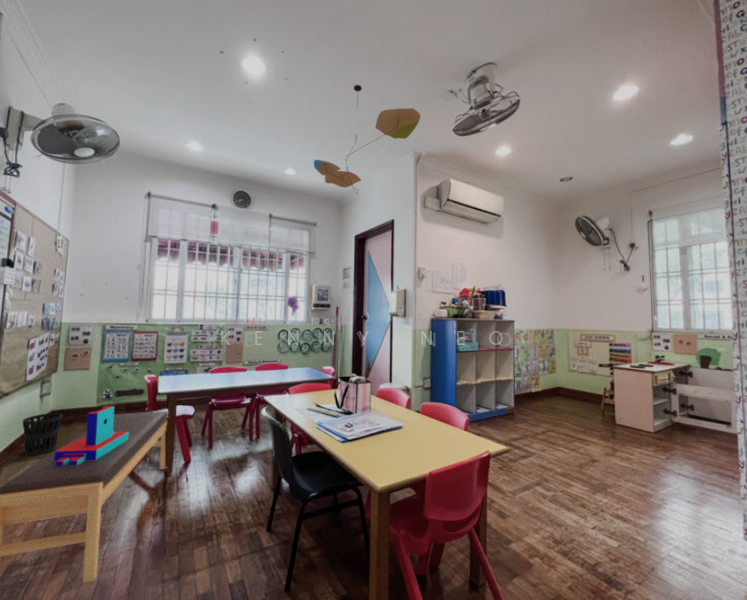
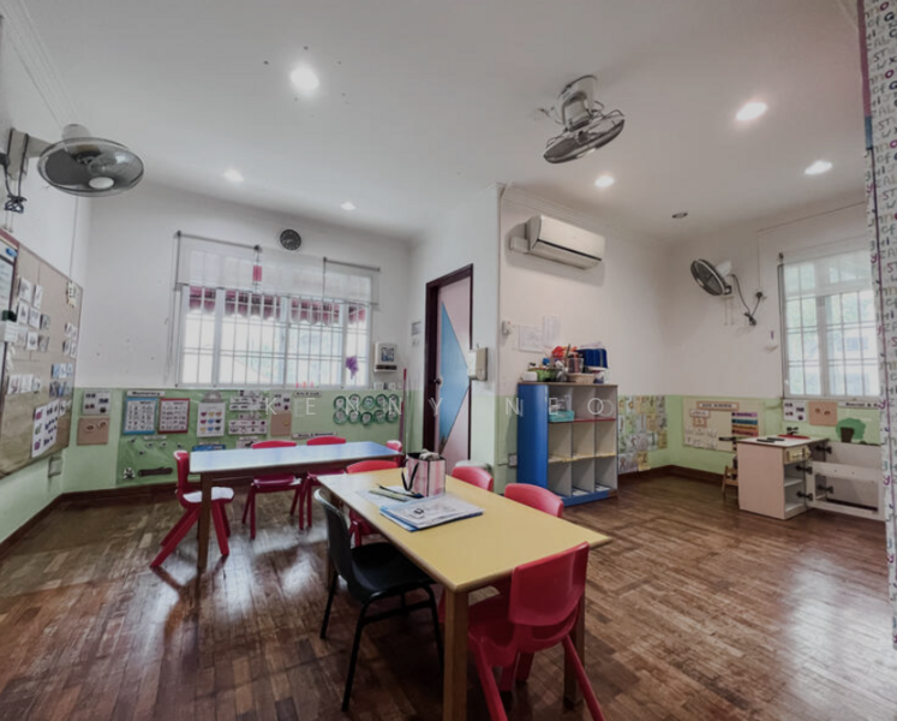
- bench (105, 475)
- ceiling mobile (365, 145)
- wastebasket (42, 433)
- toy block set (95, 429)
